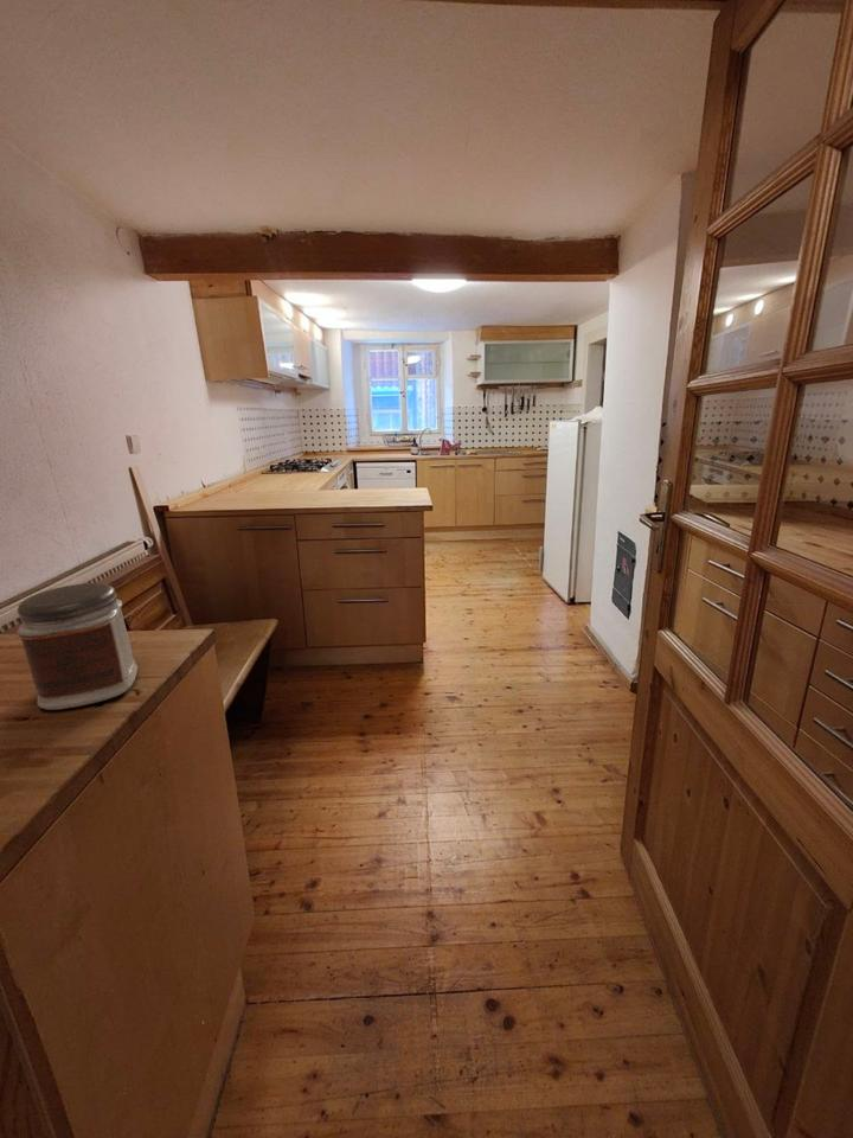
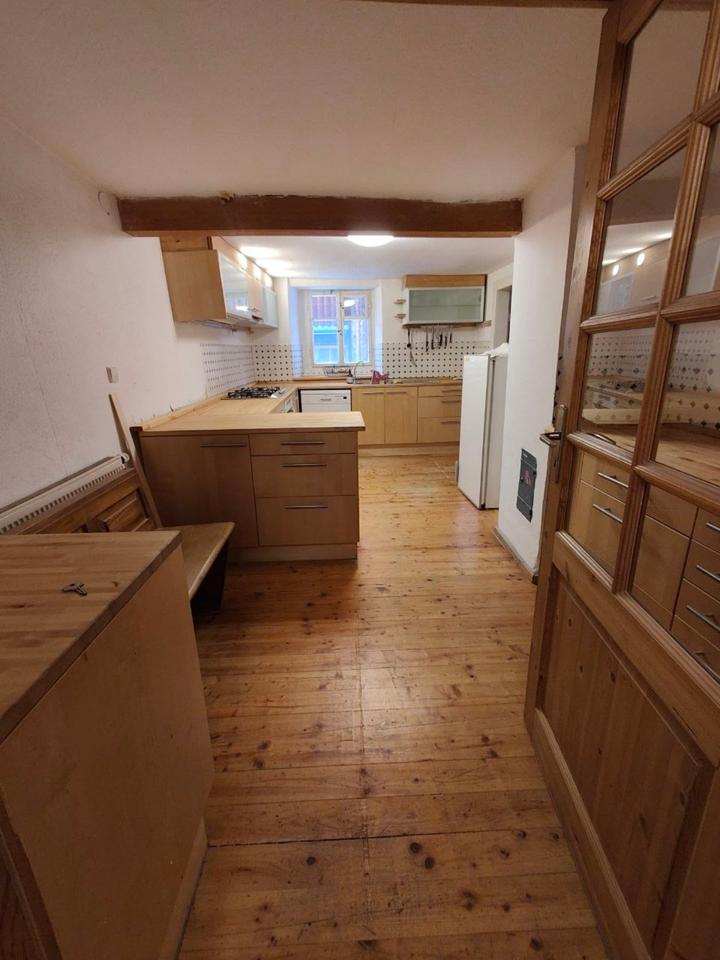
- jar (79, 641)
